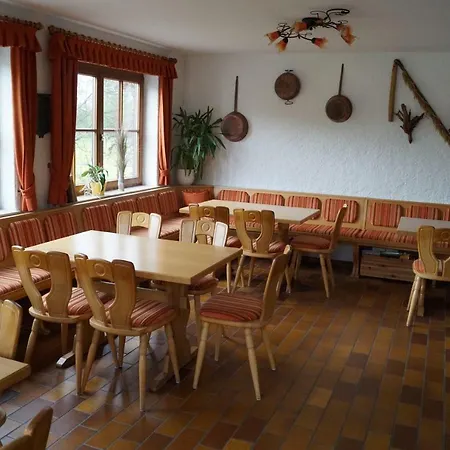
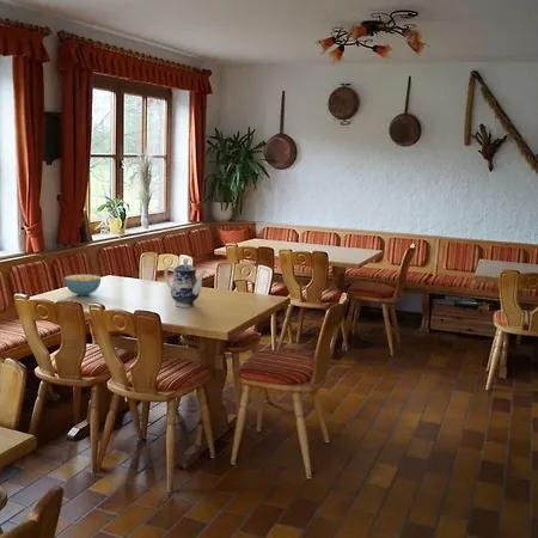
+ teapot (184, 281)
+ cereal bowl (82, 286)
